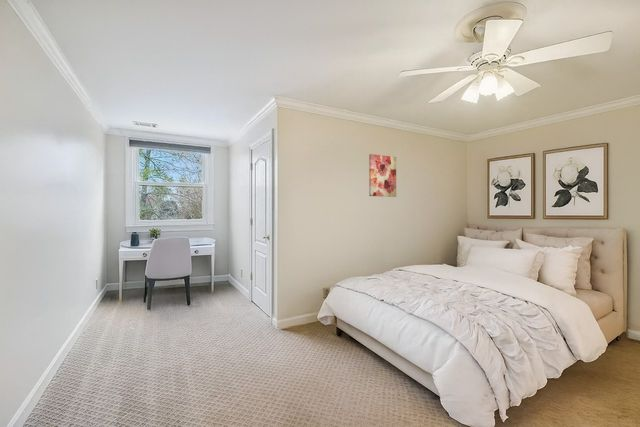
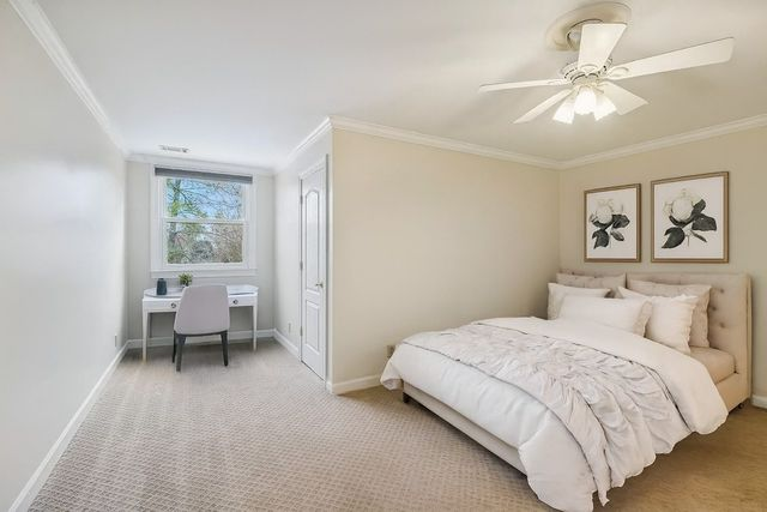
- wall art (383, 176)
